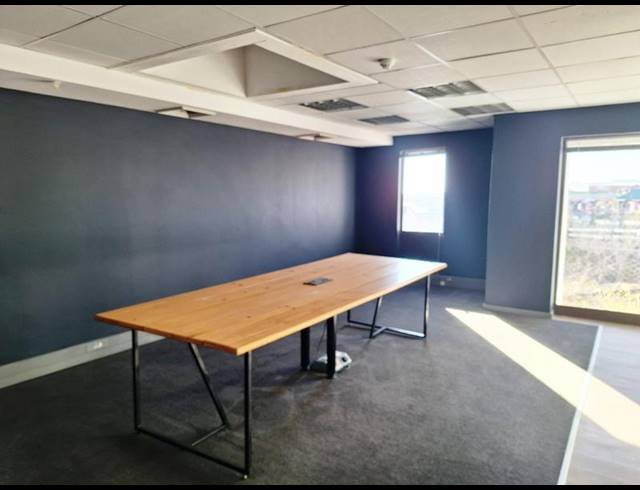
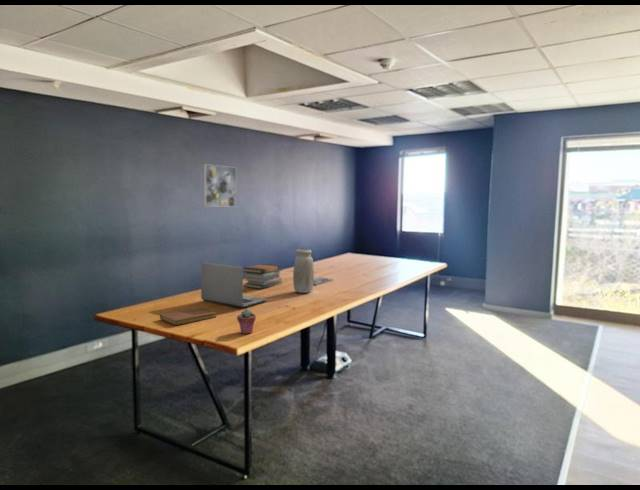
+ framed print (220, 186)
+ potted succulent (246, 320)
+ notebook (188, 315)
+ book stack (262, 276)
+ vase (303, 270)
+ laptop (234, 282)
